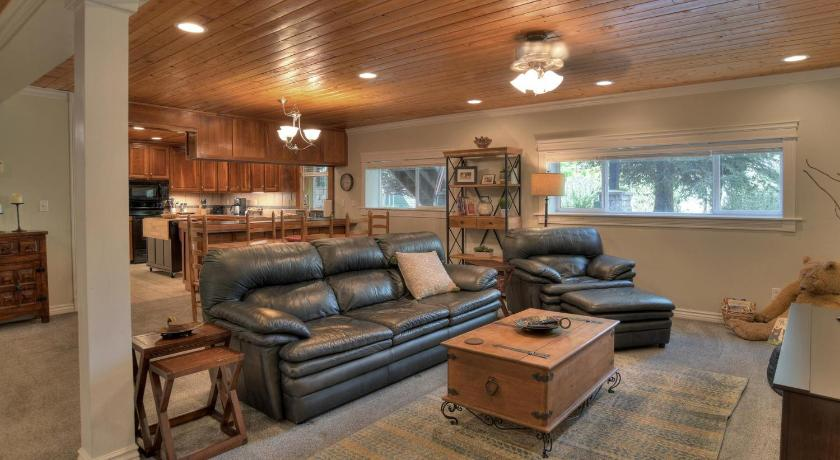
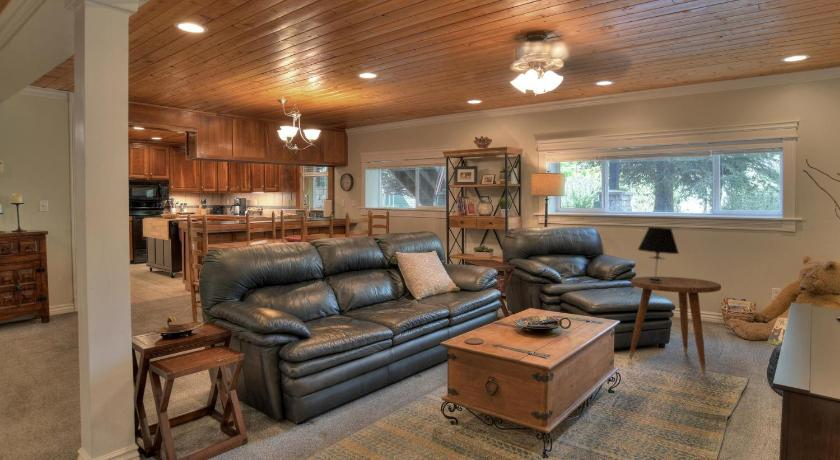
+ table lamp (655, 253)
+ side table (680, 321)
